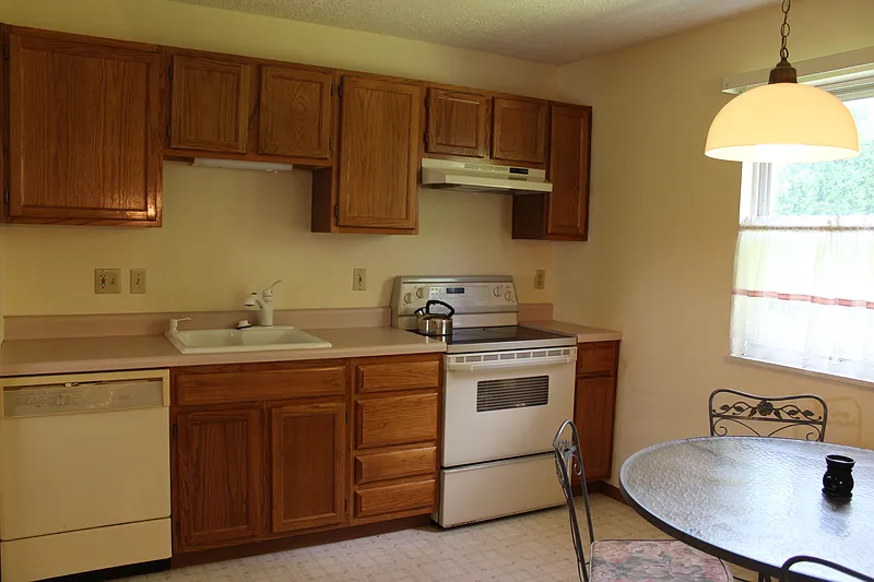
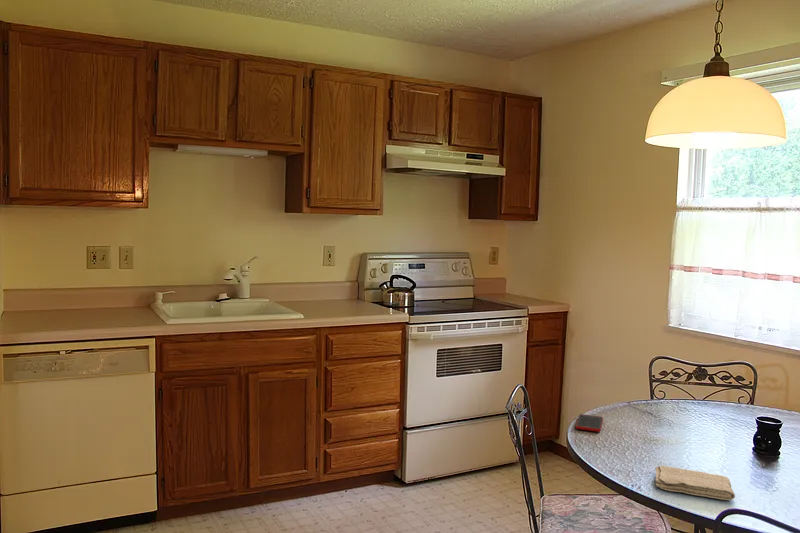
+ cell phone (589, 422)
+ washcloth (692, 481)
